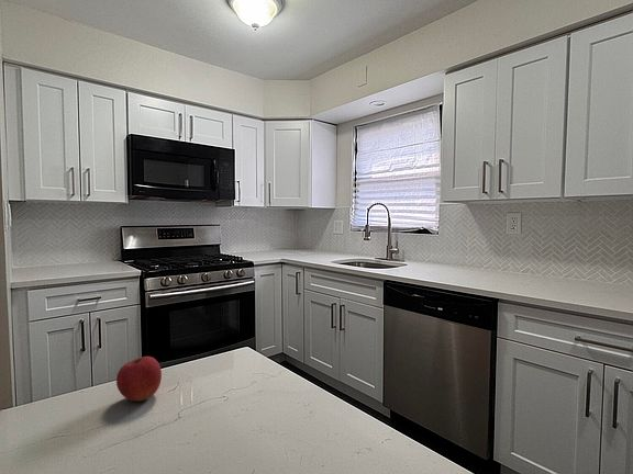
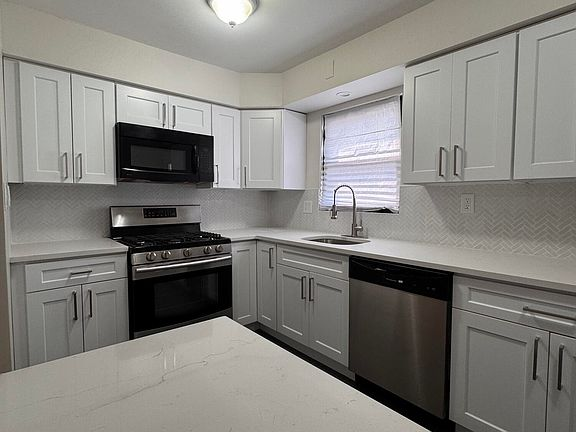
- apple (140, 377)
